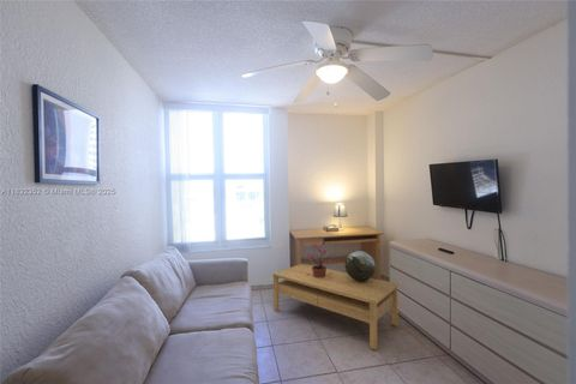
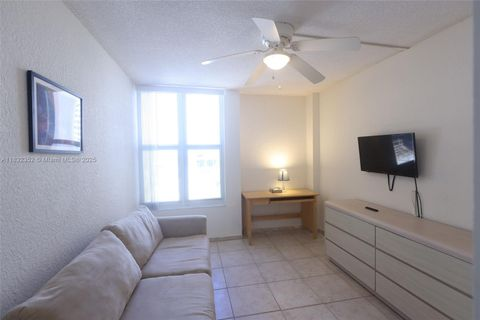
- decorative sphere (359, 265)
- coffee table (331, 298)
- potted plant (319, 259)
